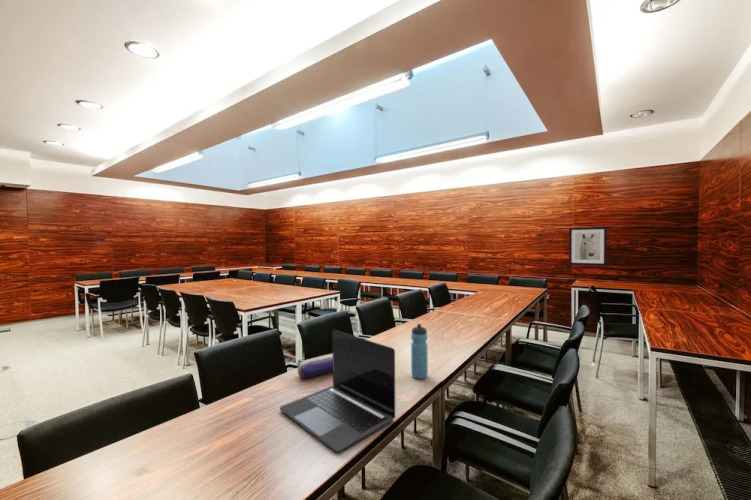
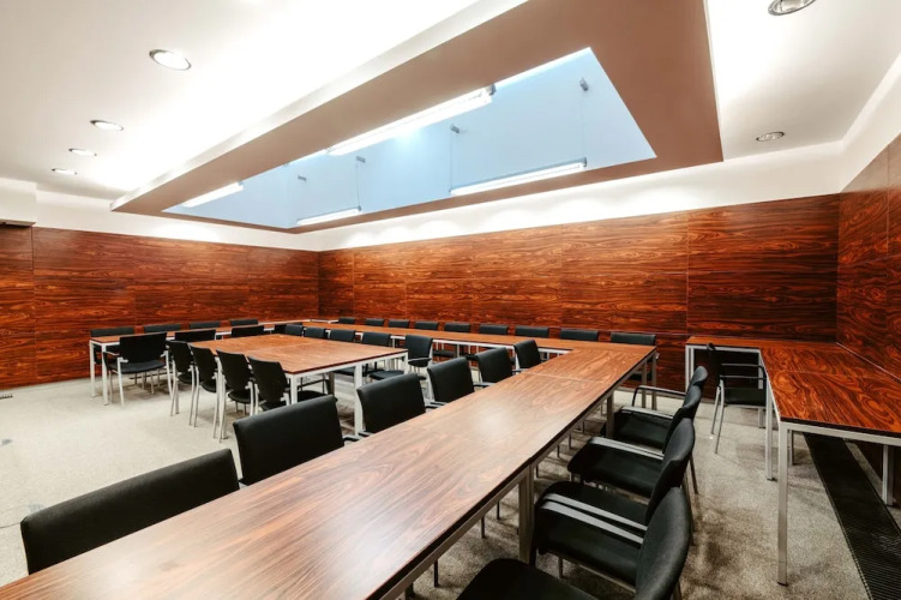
- wall art (587, 246)
- laptop (335, 380)
- pencil case (321, 365)
- water bottle (419, 350)
